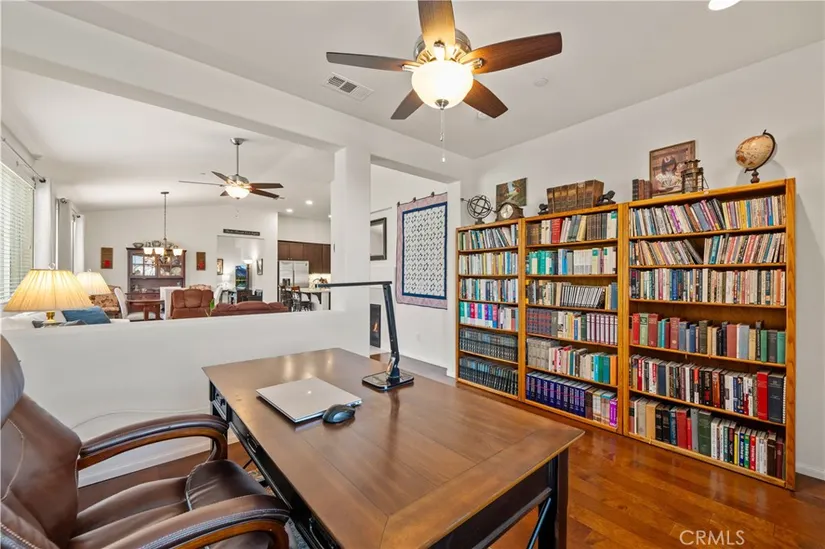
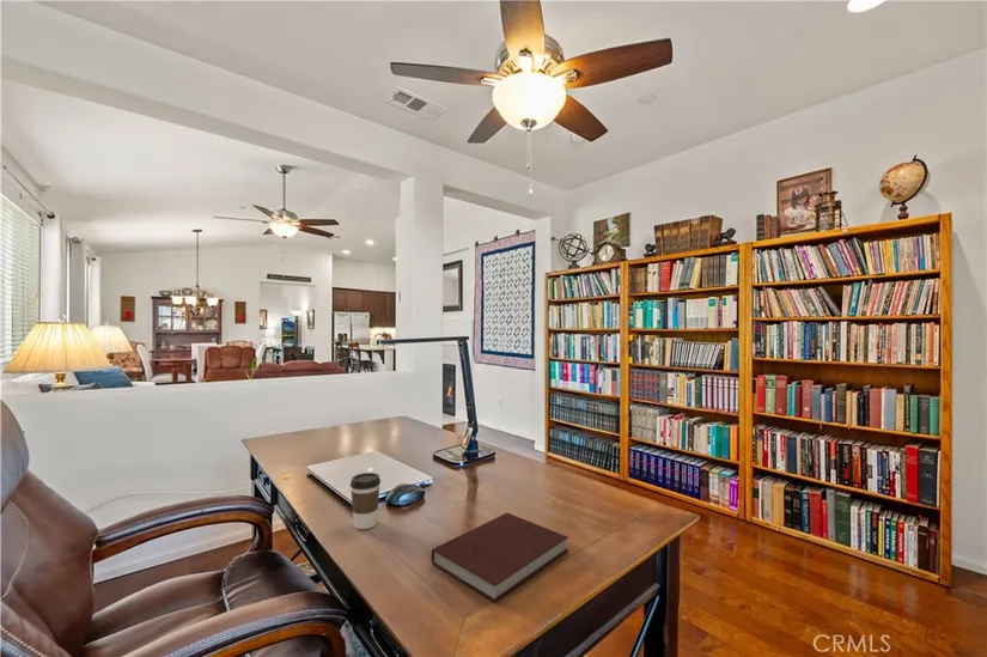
+ notebook (501, 549)
+ coffee cup (365, 500)
